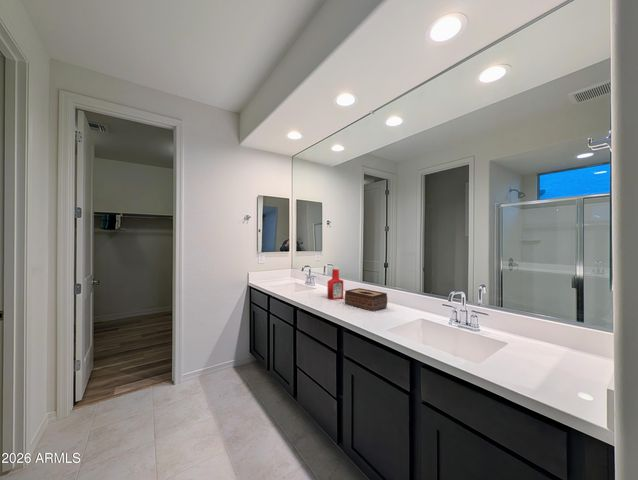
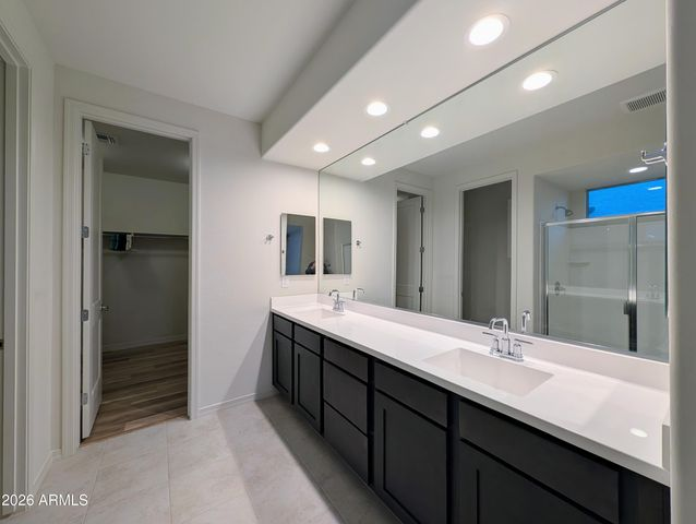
- tissue box (365, 298)
- soap bottle (335, 282)
